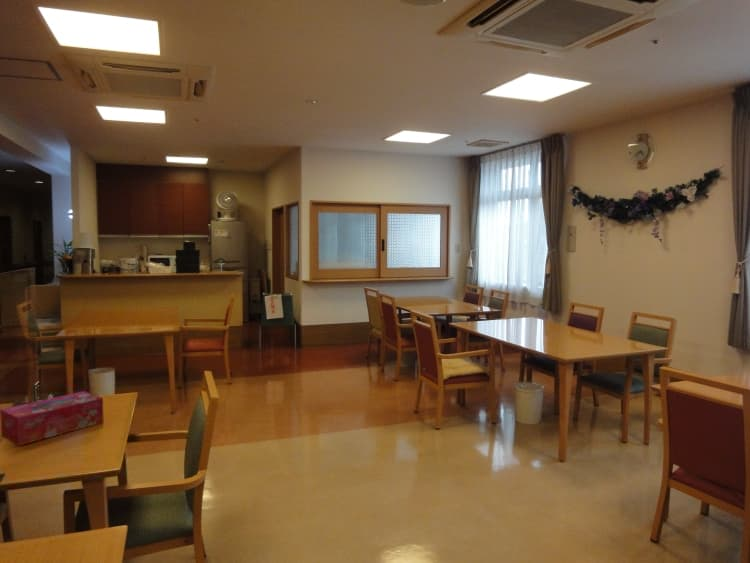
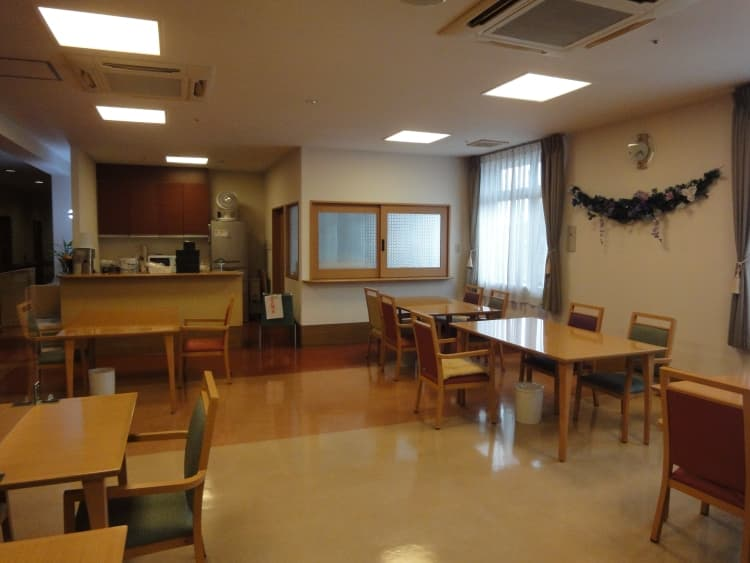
- tissue box (54, 416)
